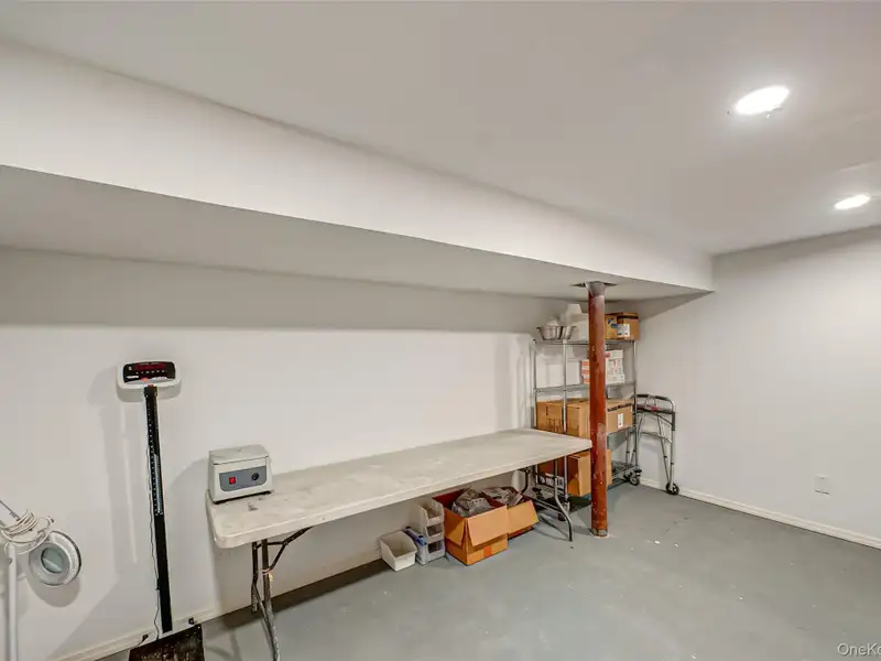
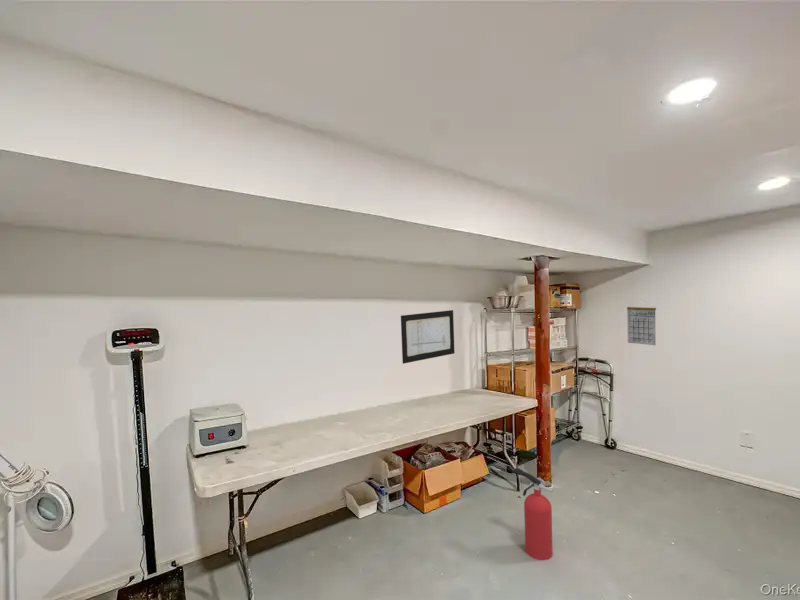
+ wall art (429, 335)
+ calendar (641, 321)
+ fire extinguisher (533, 512)
